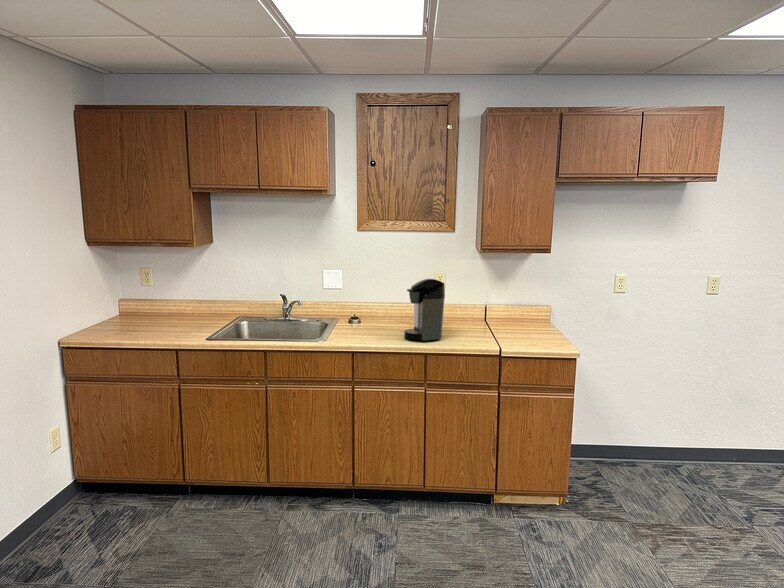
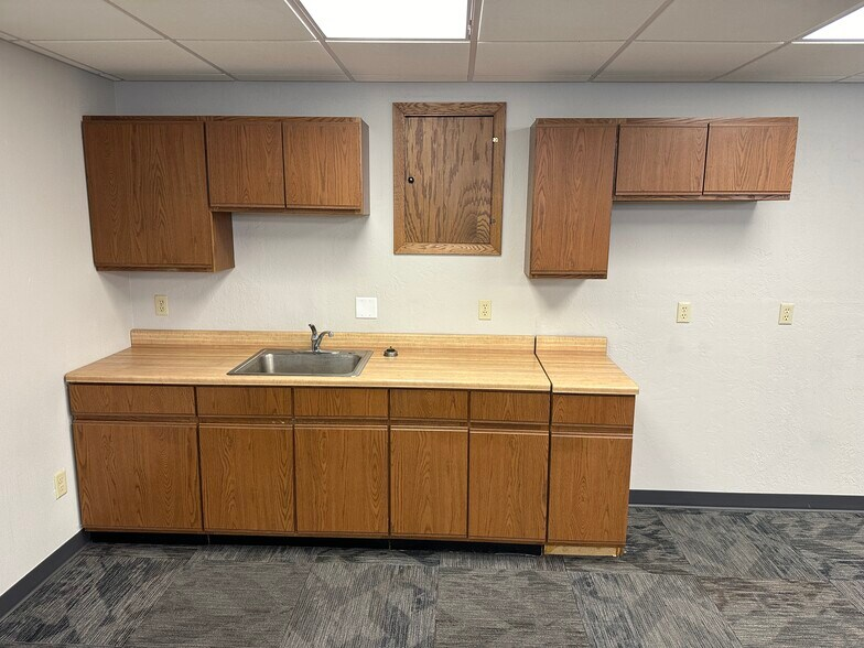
- coffee maker (423, 306)
